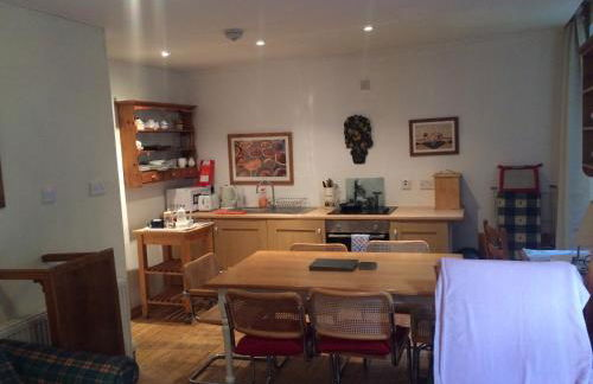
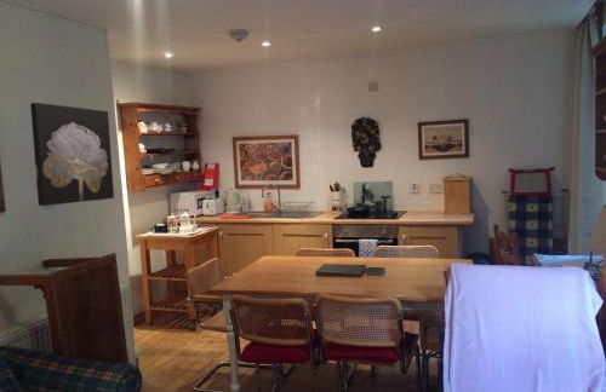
+ wall art (75, 155)
